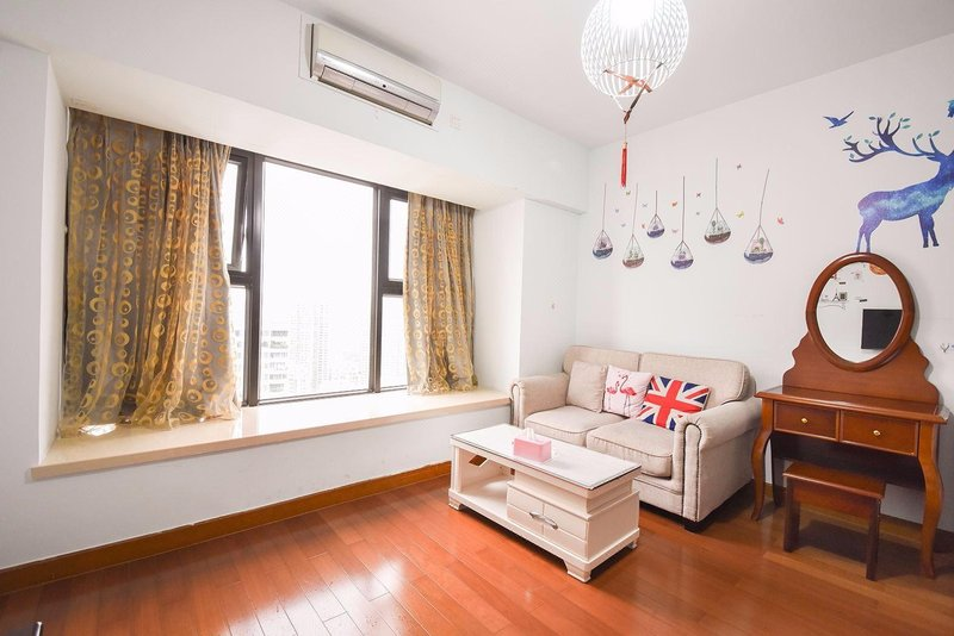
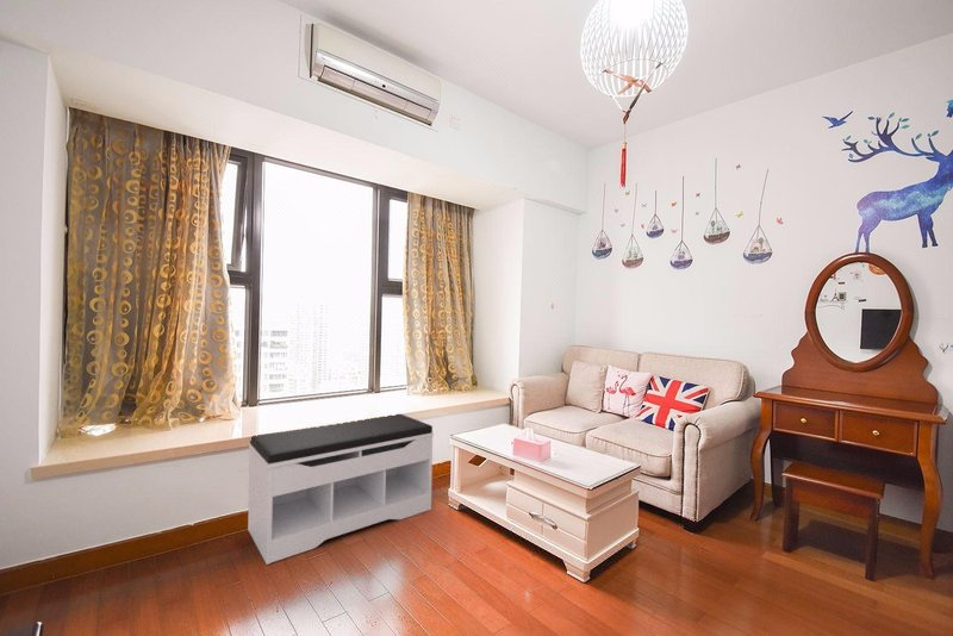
+ bench (345, 474)
